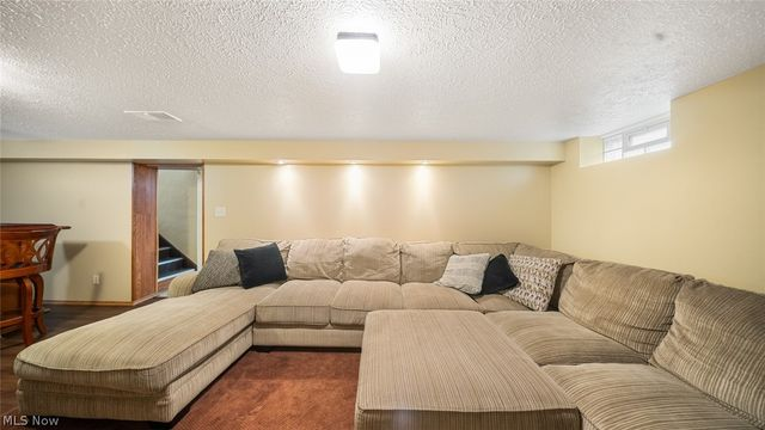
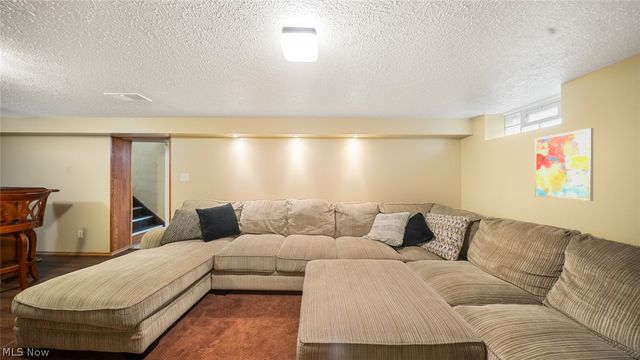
+ wall art (560, 166)
